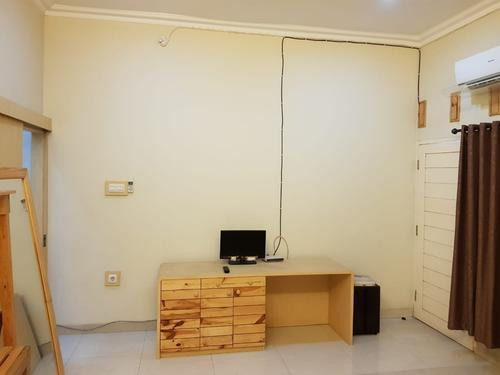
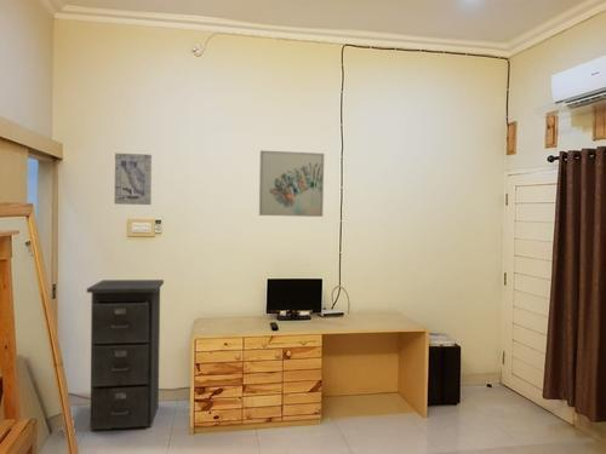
+ filing cabinet (126, 352)
+ wall art (132, 179)
+ wall art (291, 184)
